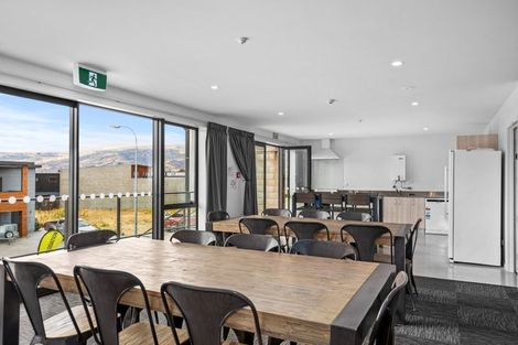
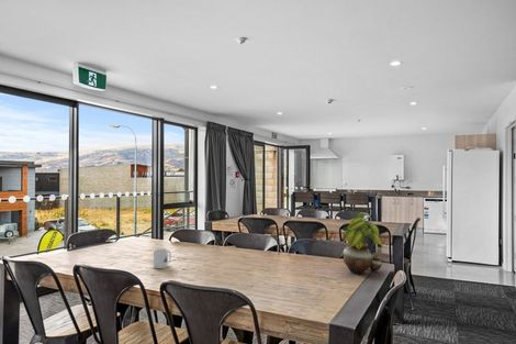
+ mug (162, 257)
+ potted plant (362, 242)
